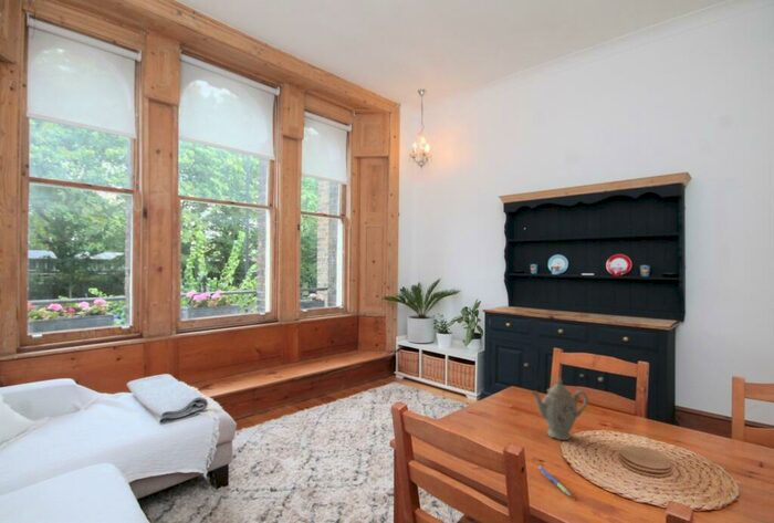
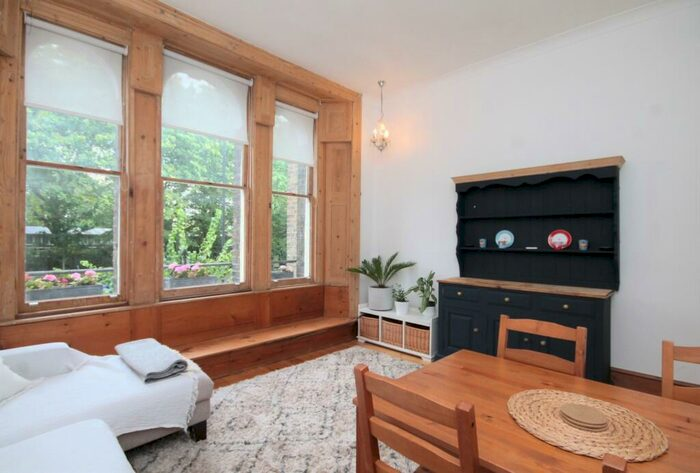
- chinaware (558, 406)
- pen (554, 480)
